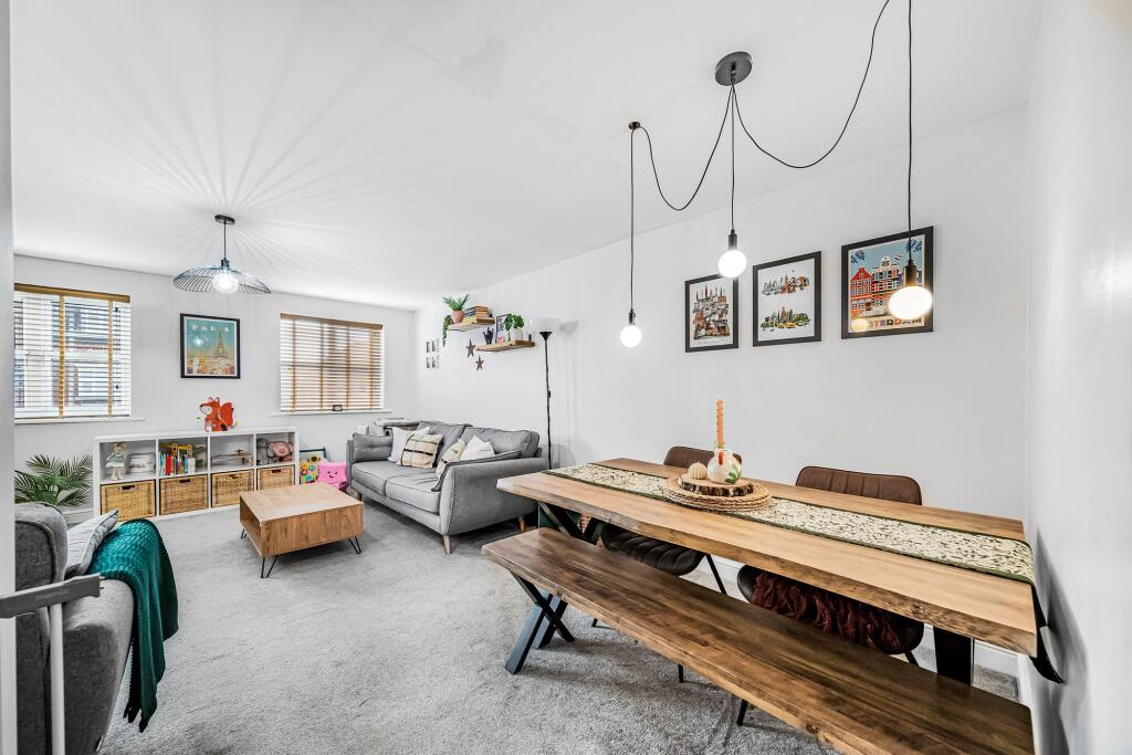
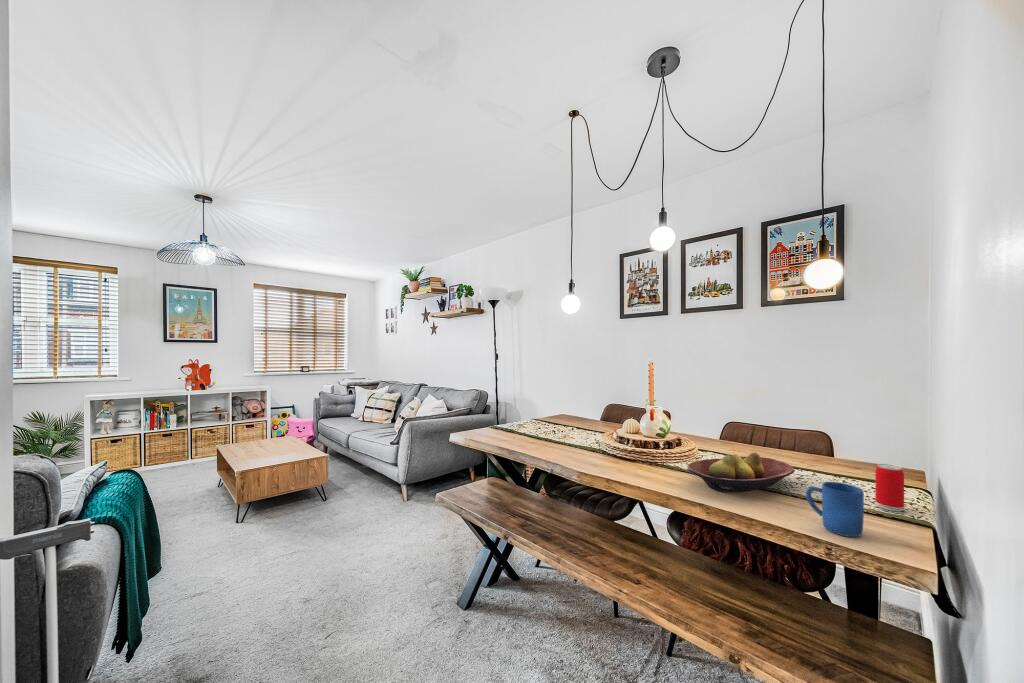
+ beverage can (889, 486)
+ mug (833, 506)
+ fruit bowl (740, 468)
